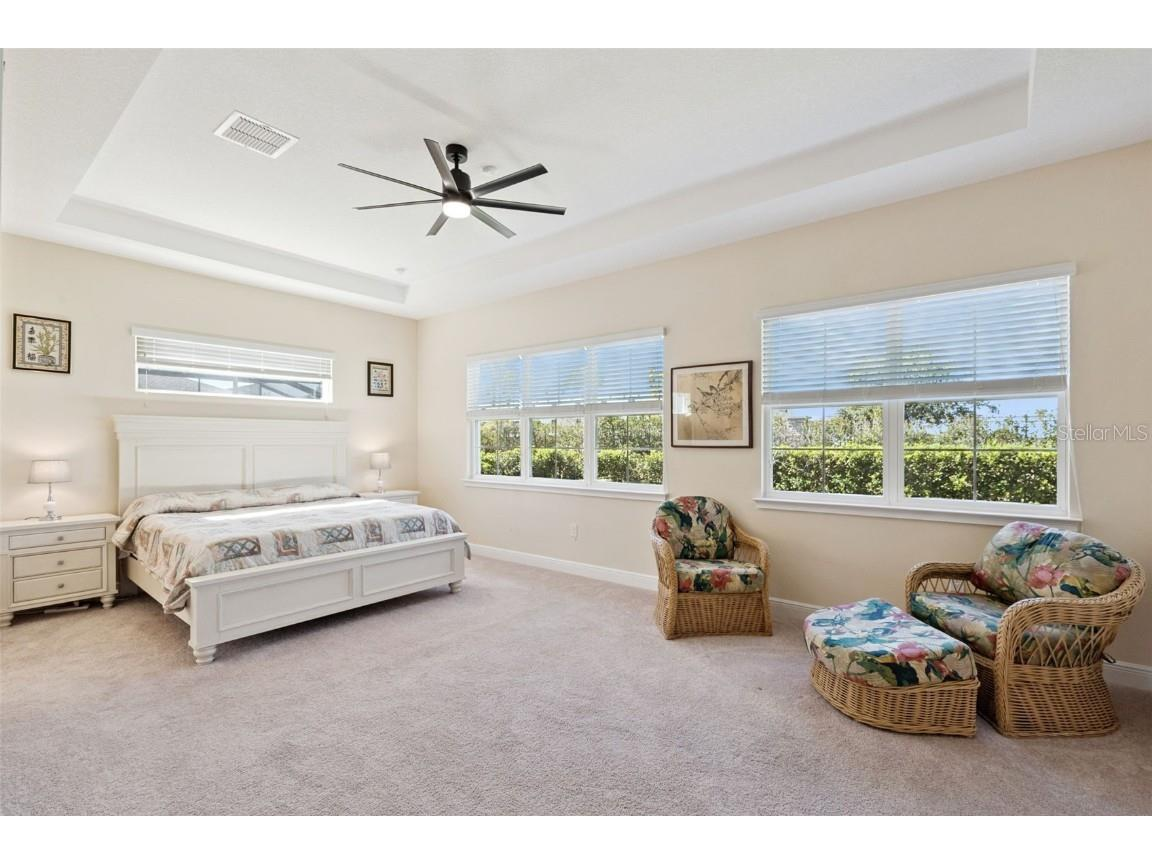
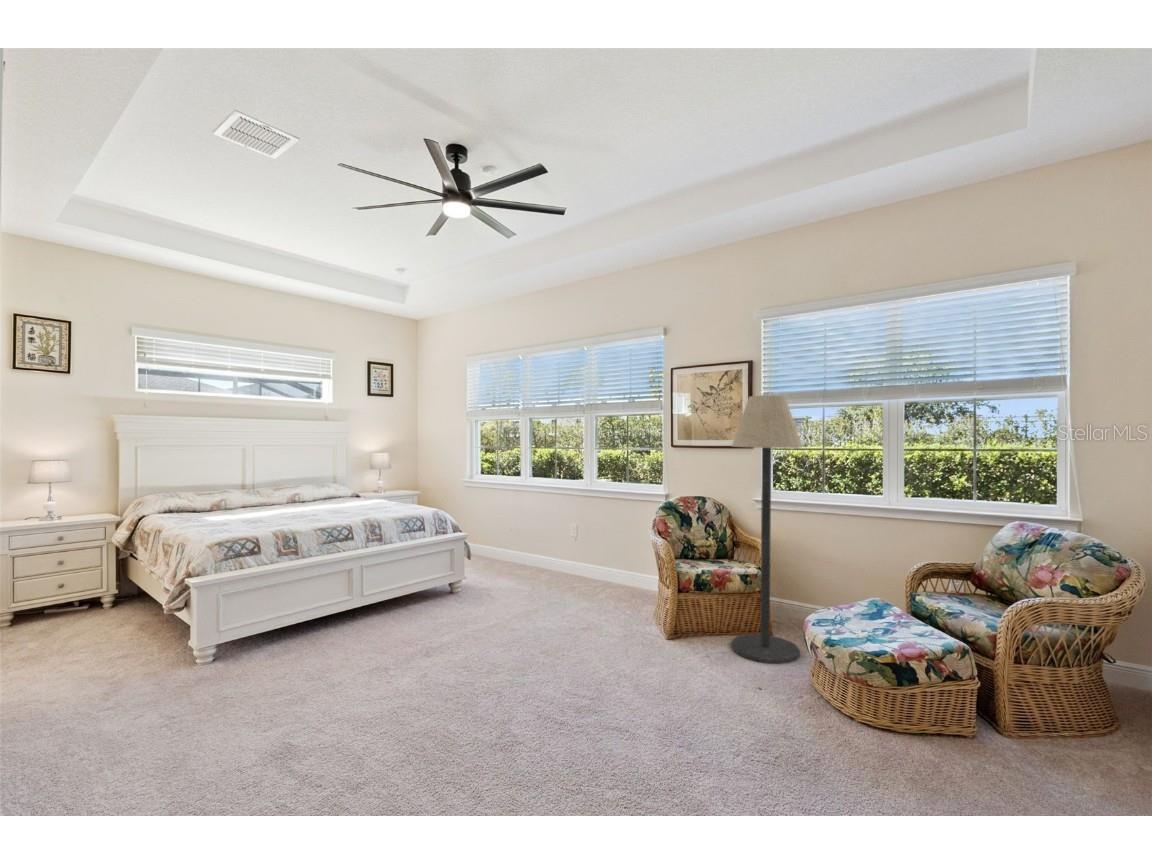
+ floor lamp (765, 523)
